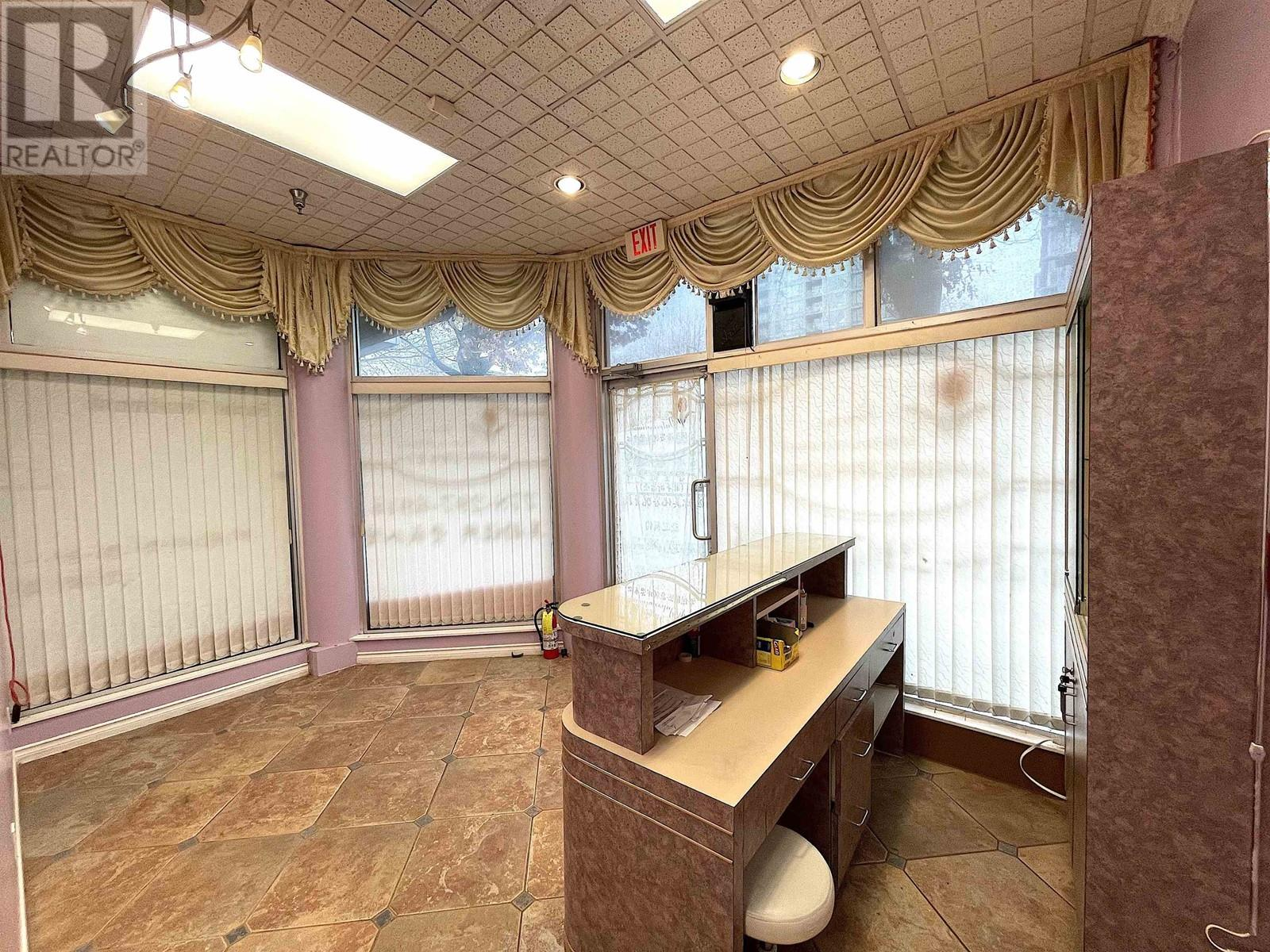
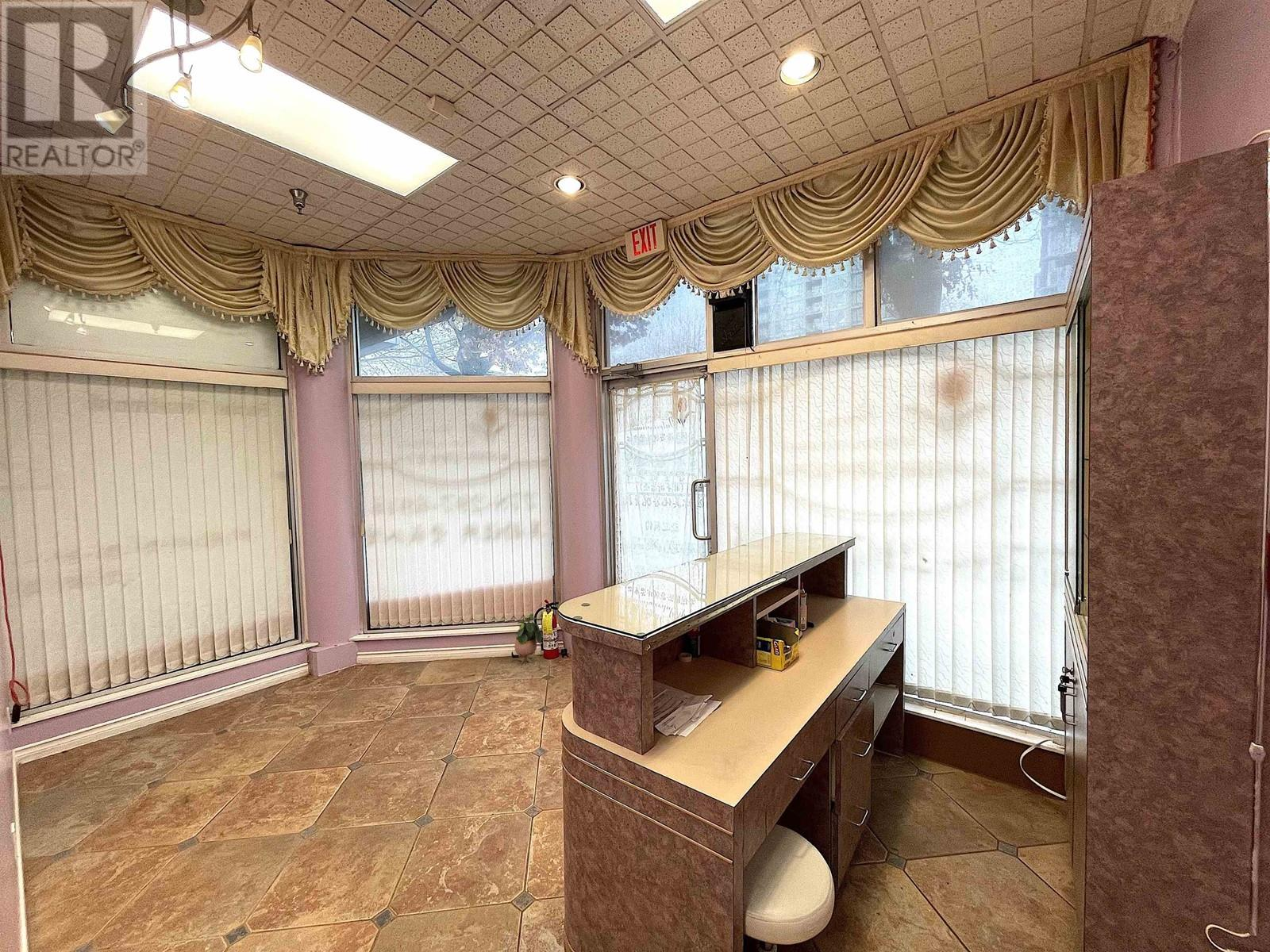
+ potted plant (528, 638)
